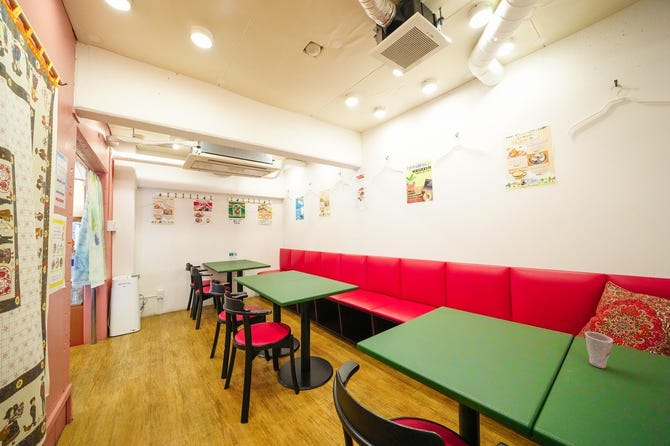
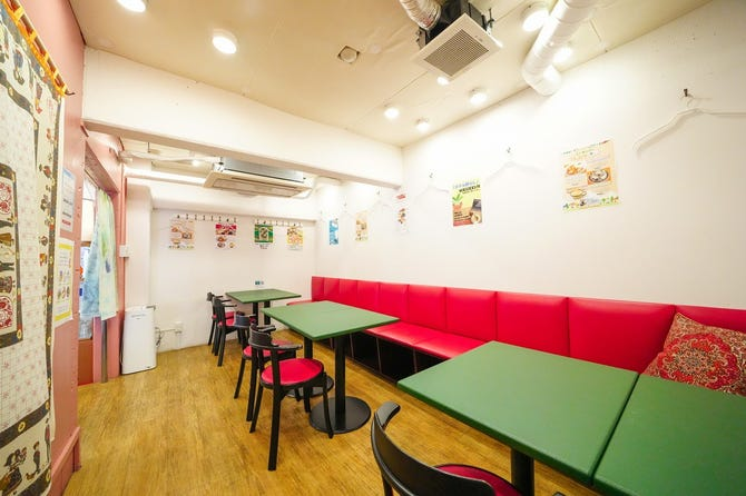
- cup (599, 351)
